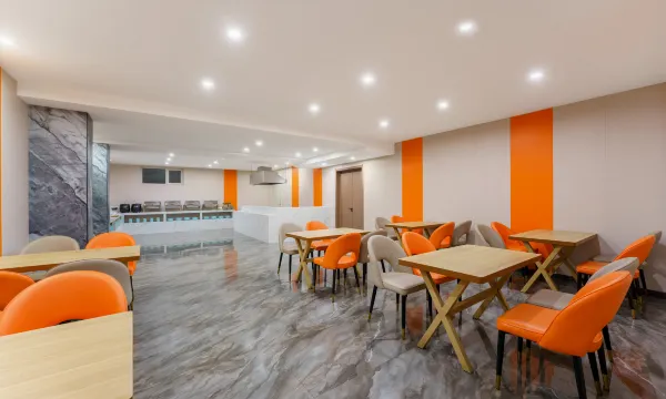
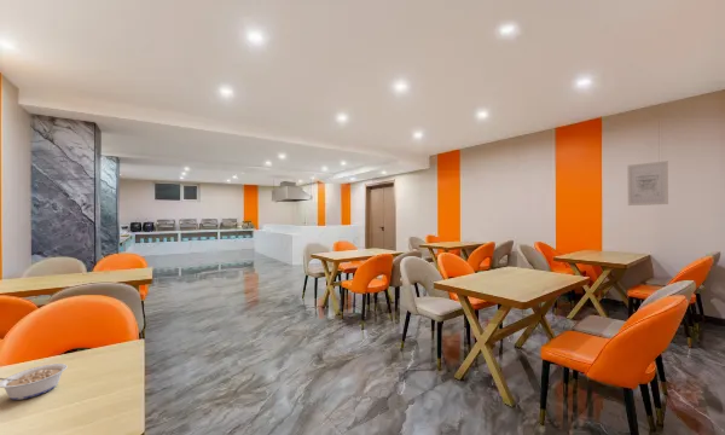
+ wall art (646, 184)
+ legume (31, 382)
